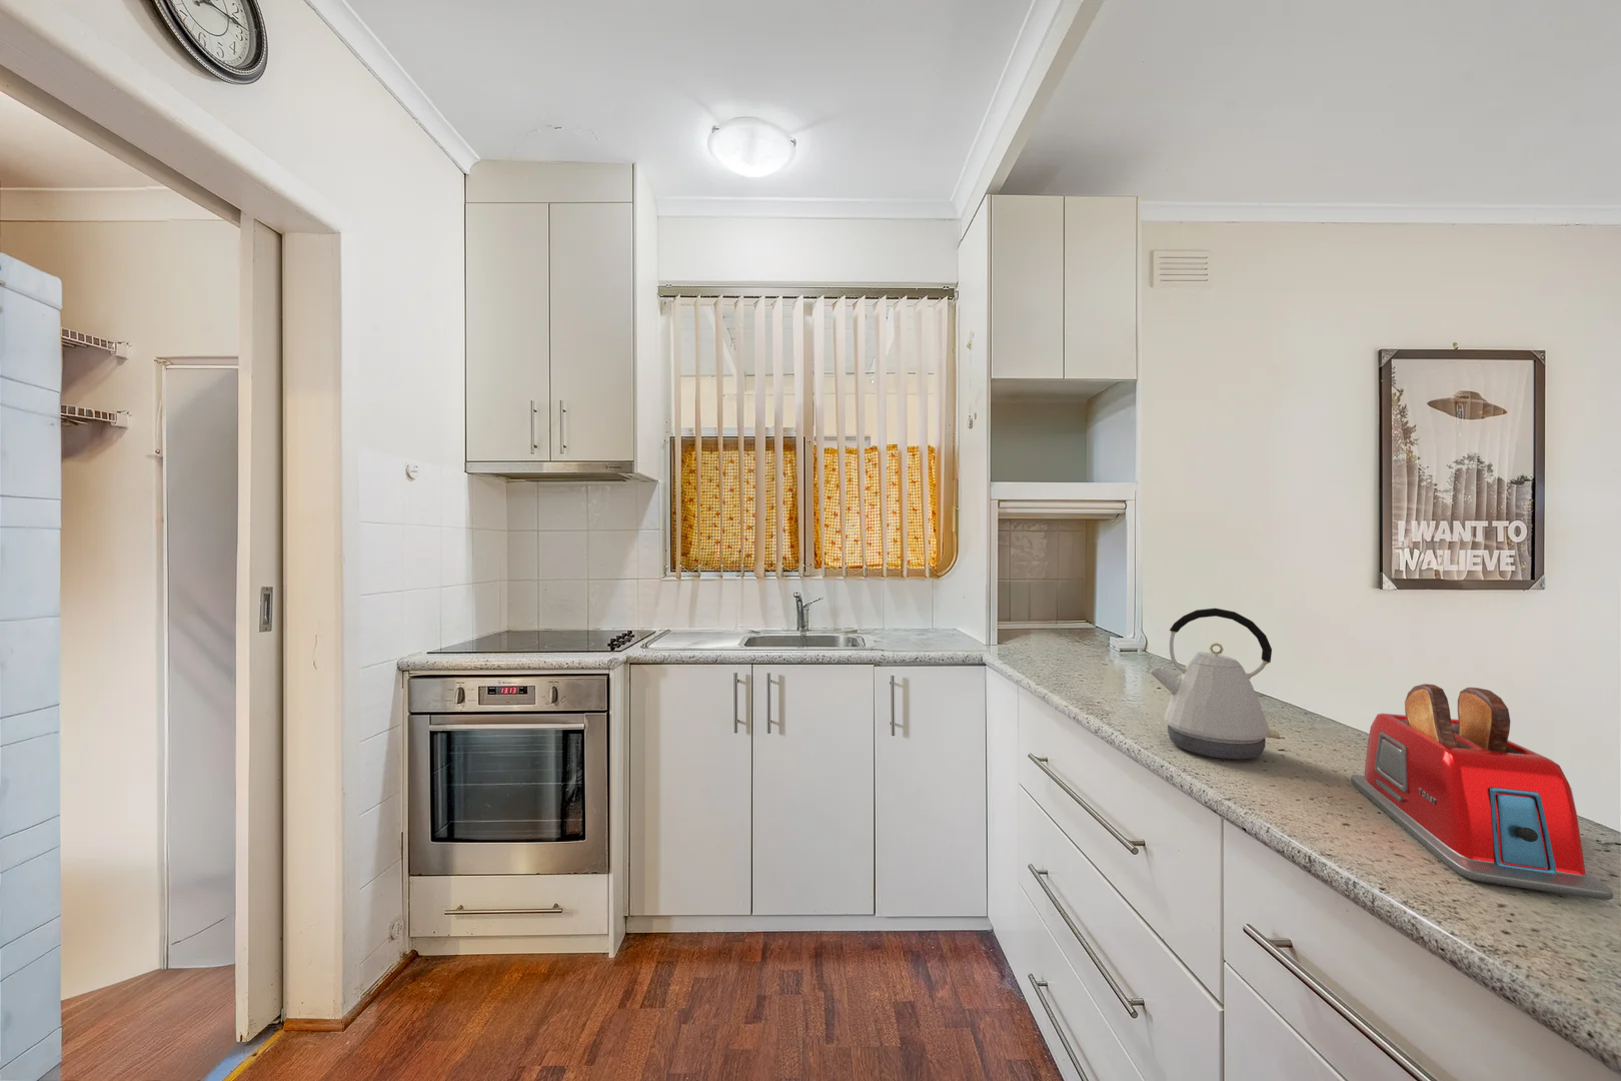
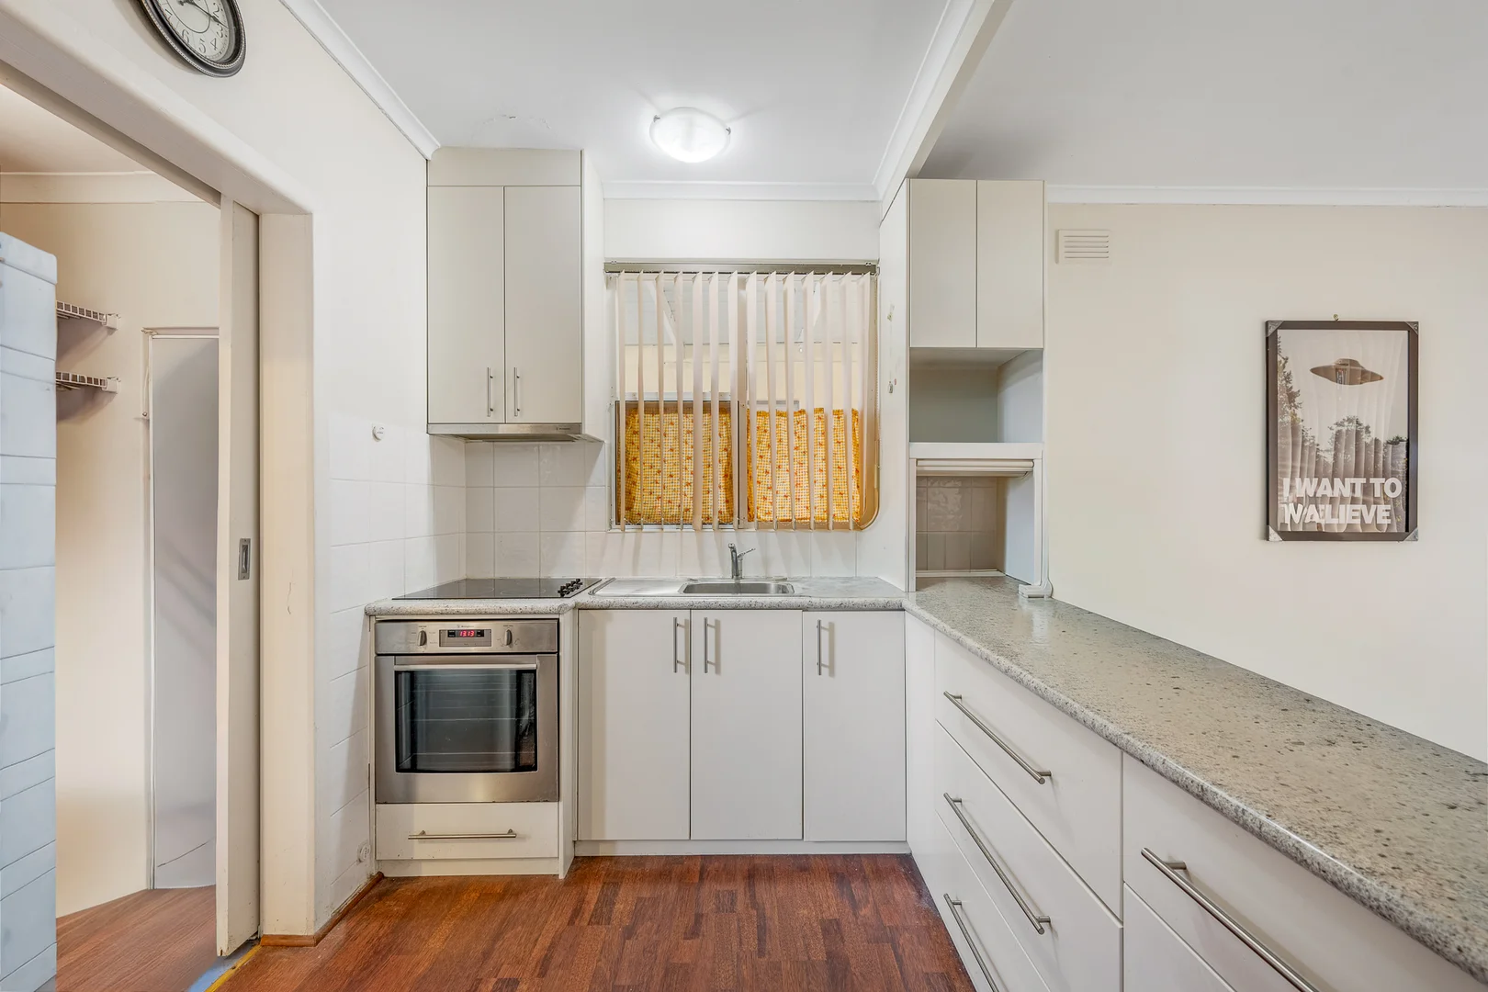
- toaster (1456, 758)
- kettle (1211, 678)
